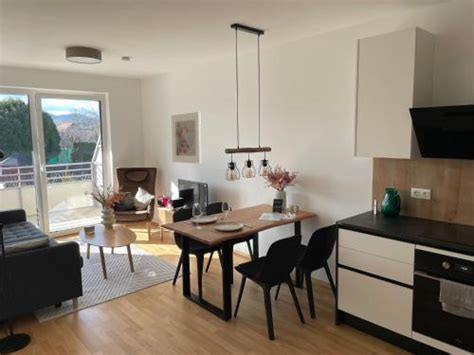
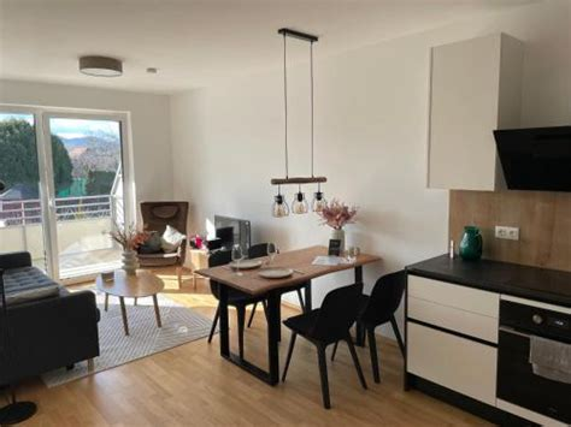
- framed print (185, 138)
